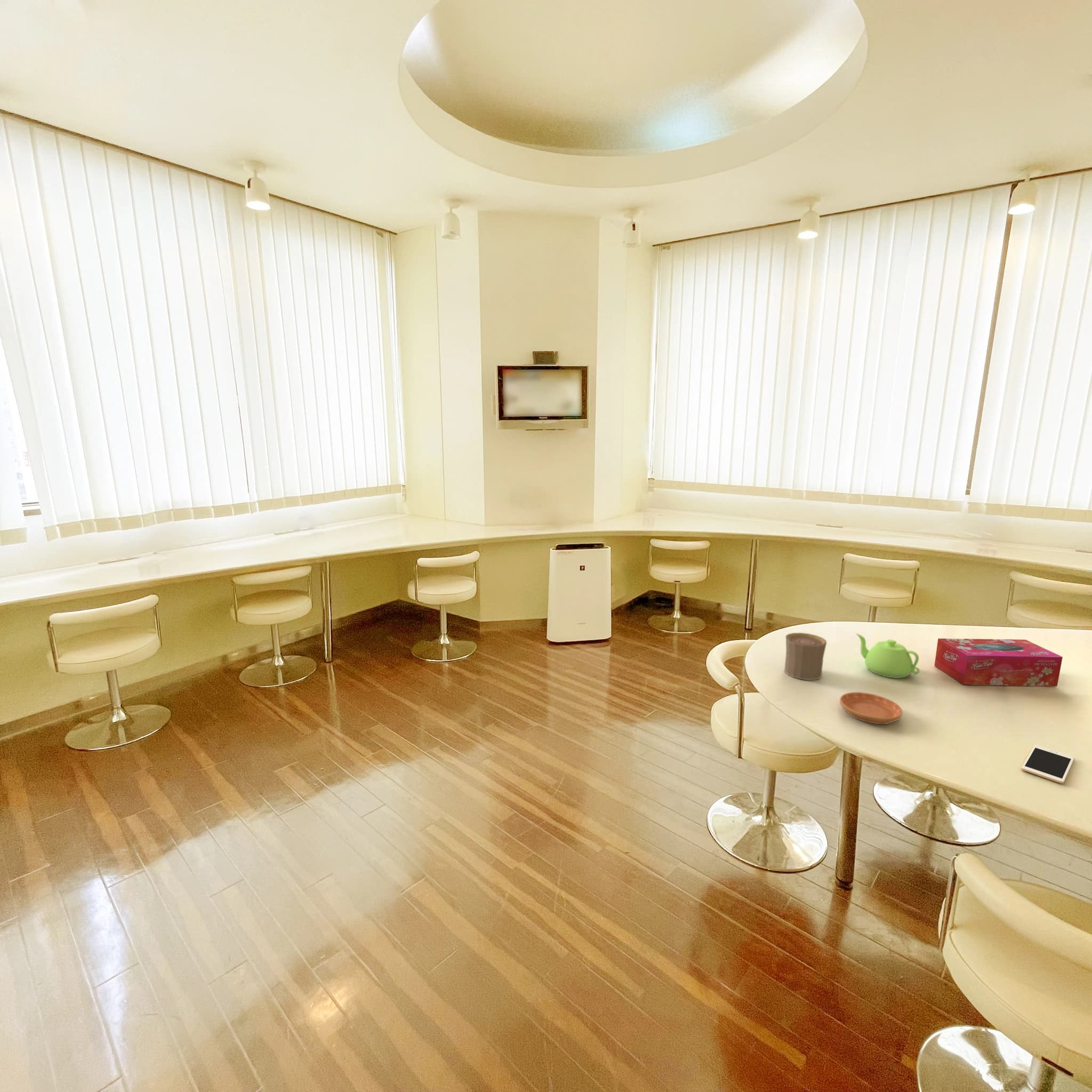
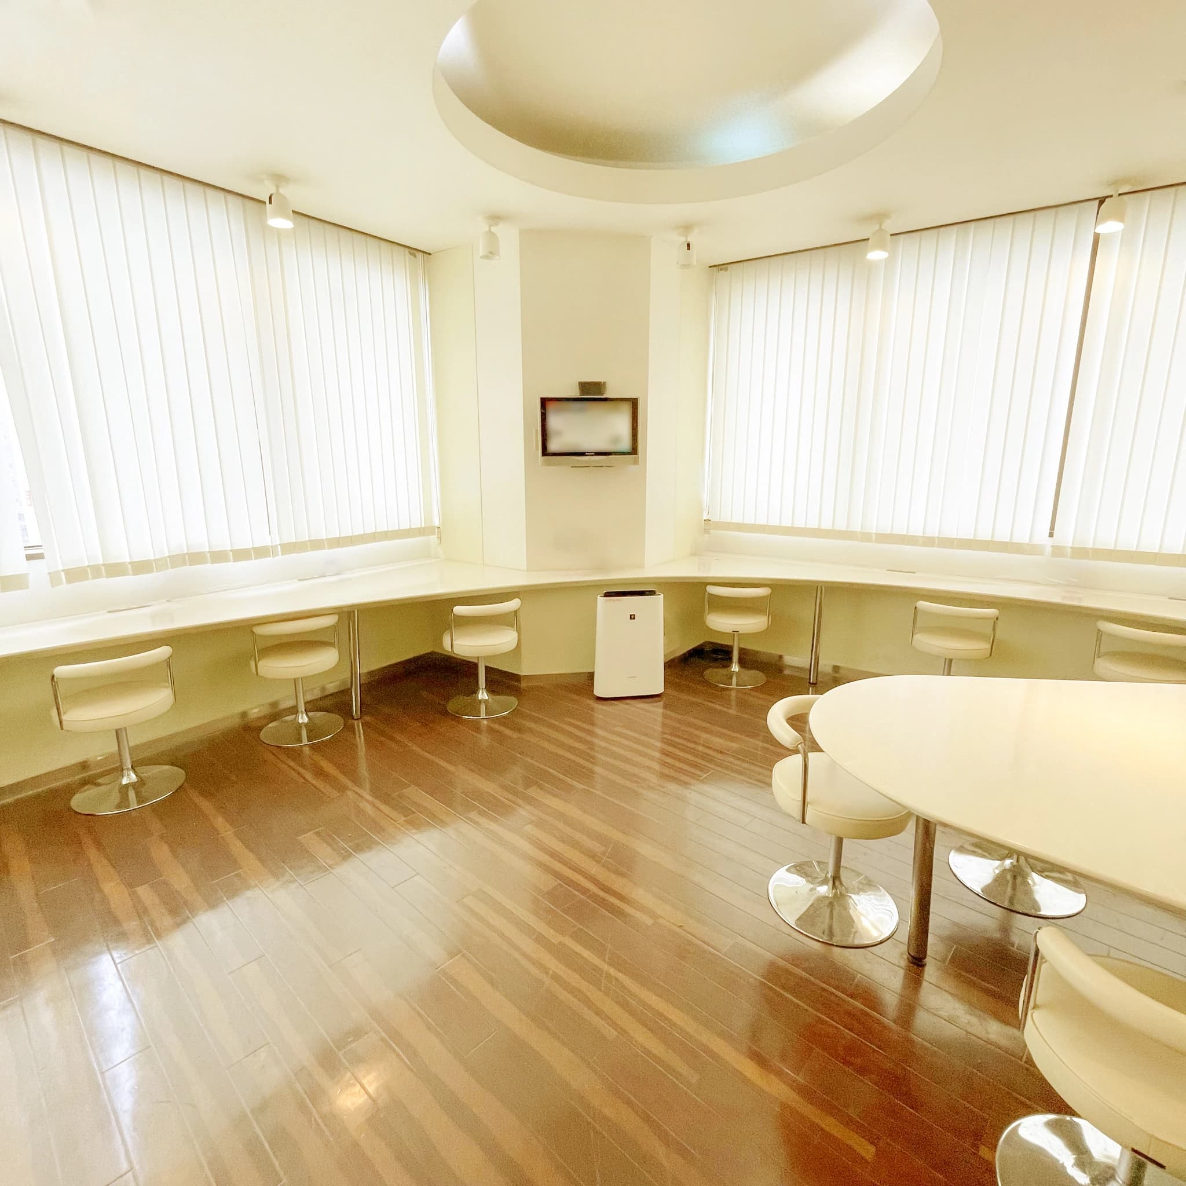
- saucer (870, 709)
- teapot (886, 655)
- cell phone (1048, 763)
- cup (804, 656)
- tissue box (995, 661)
